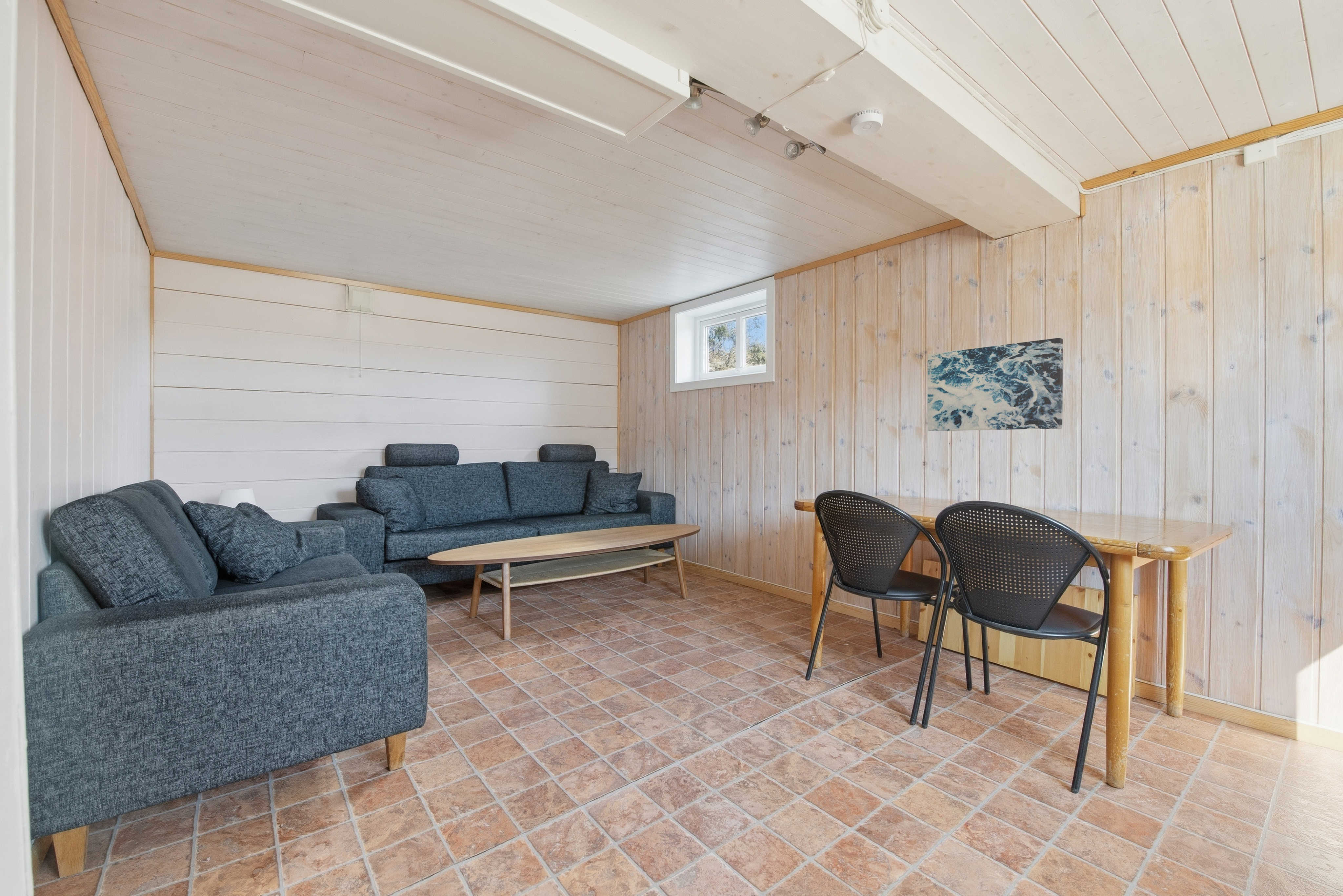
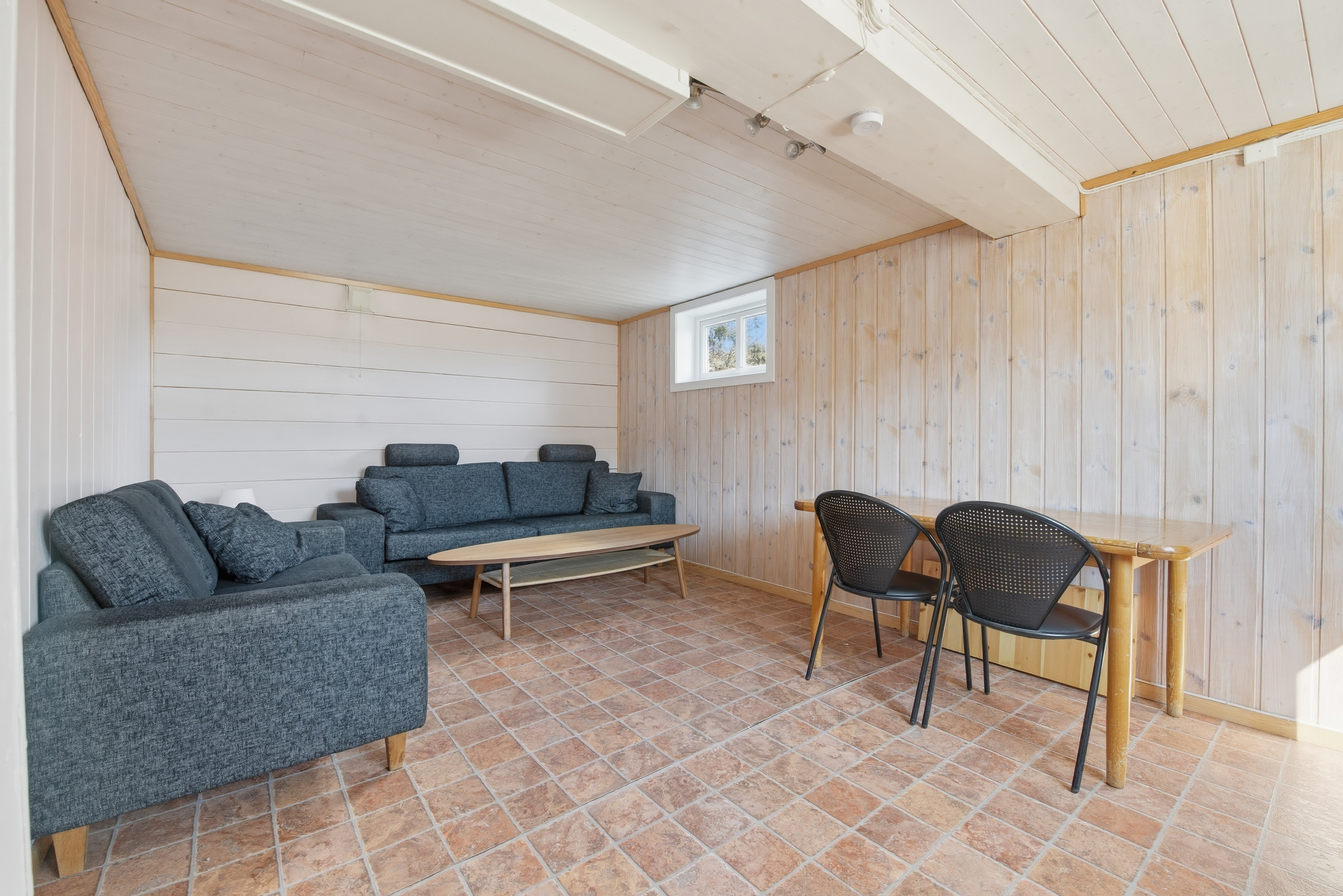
- wall art (990, 388)
